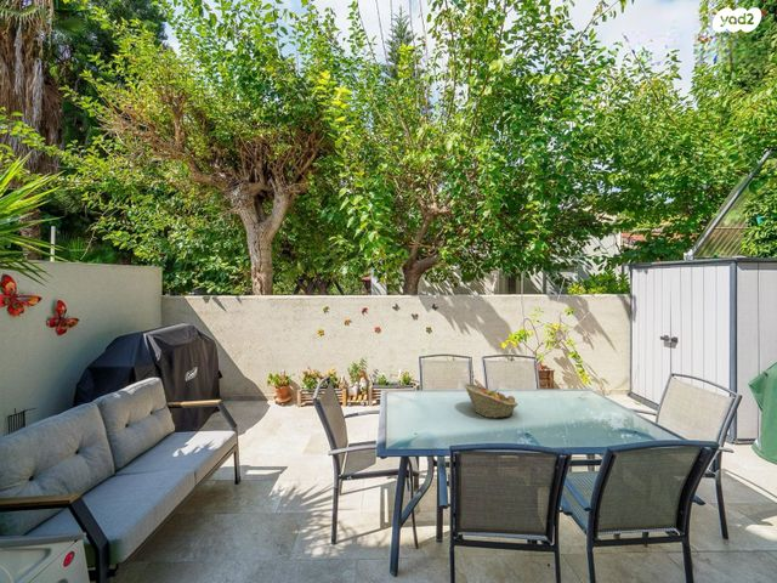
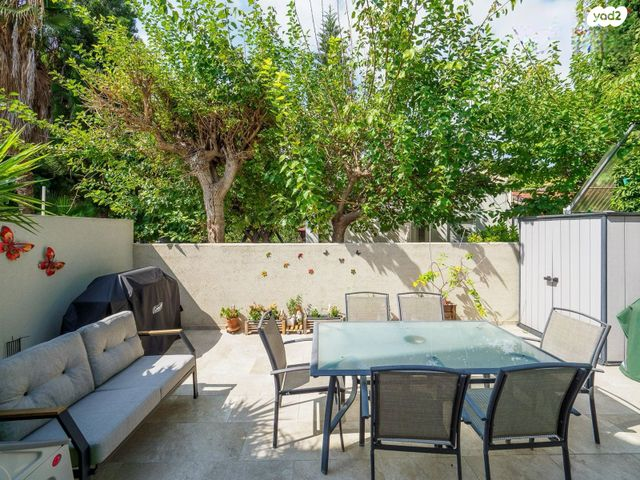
- fruit basket (489, 398)
